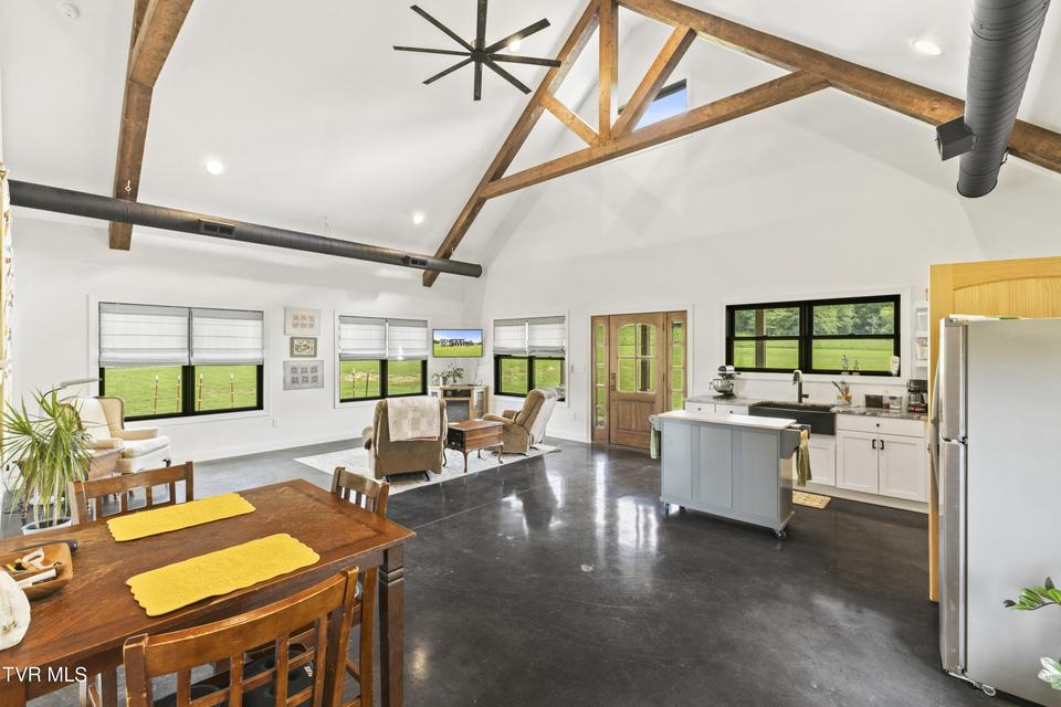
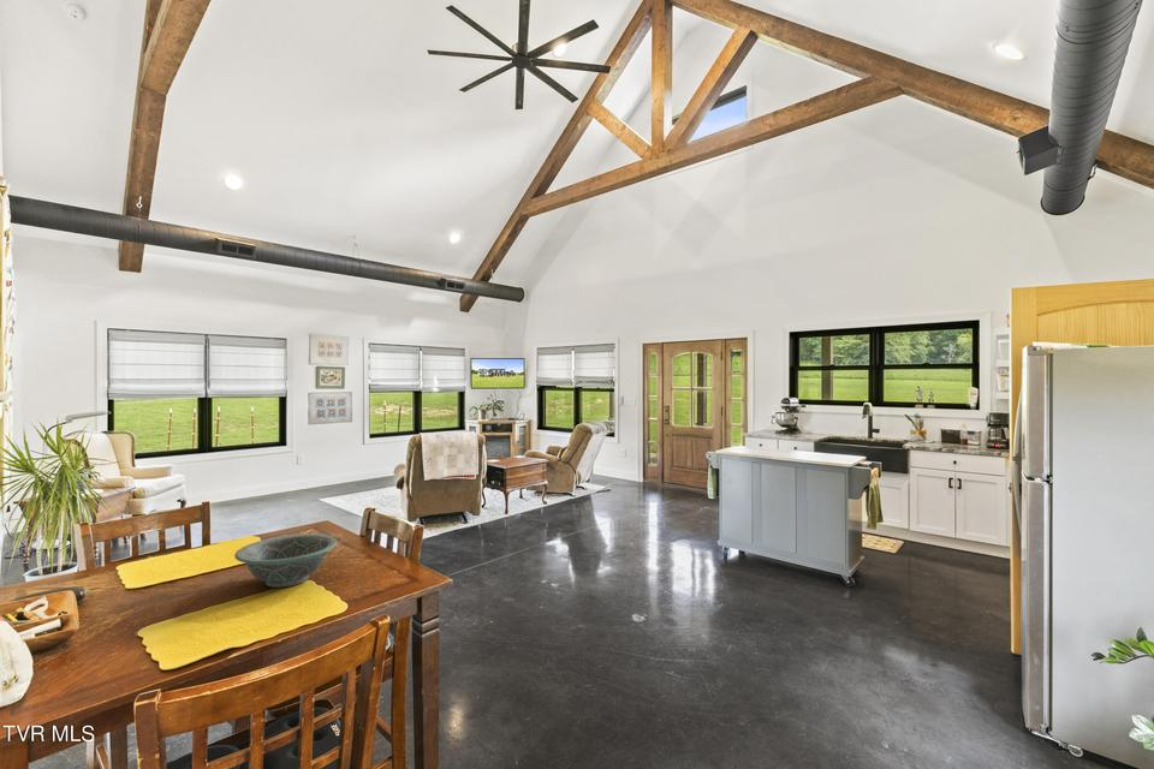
+ decorative bowl (287, 562)
